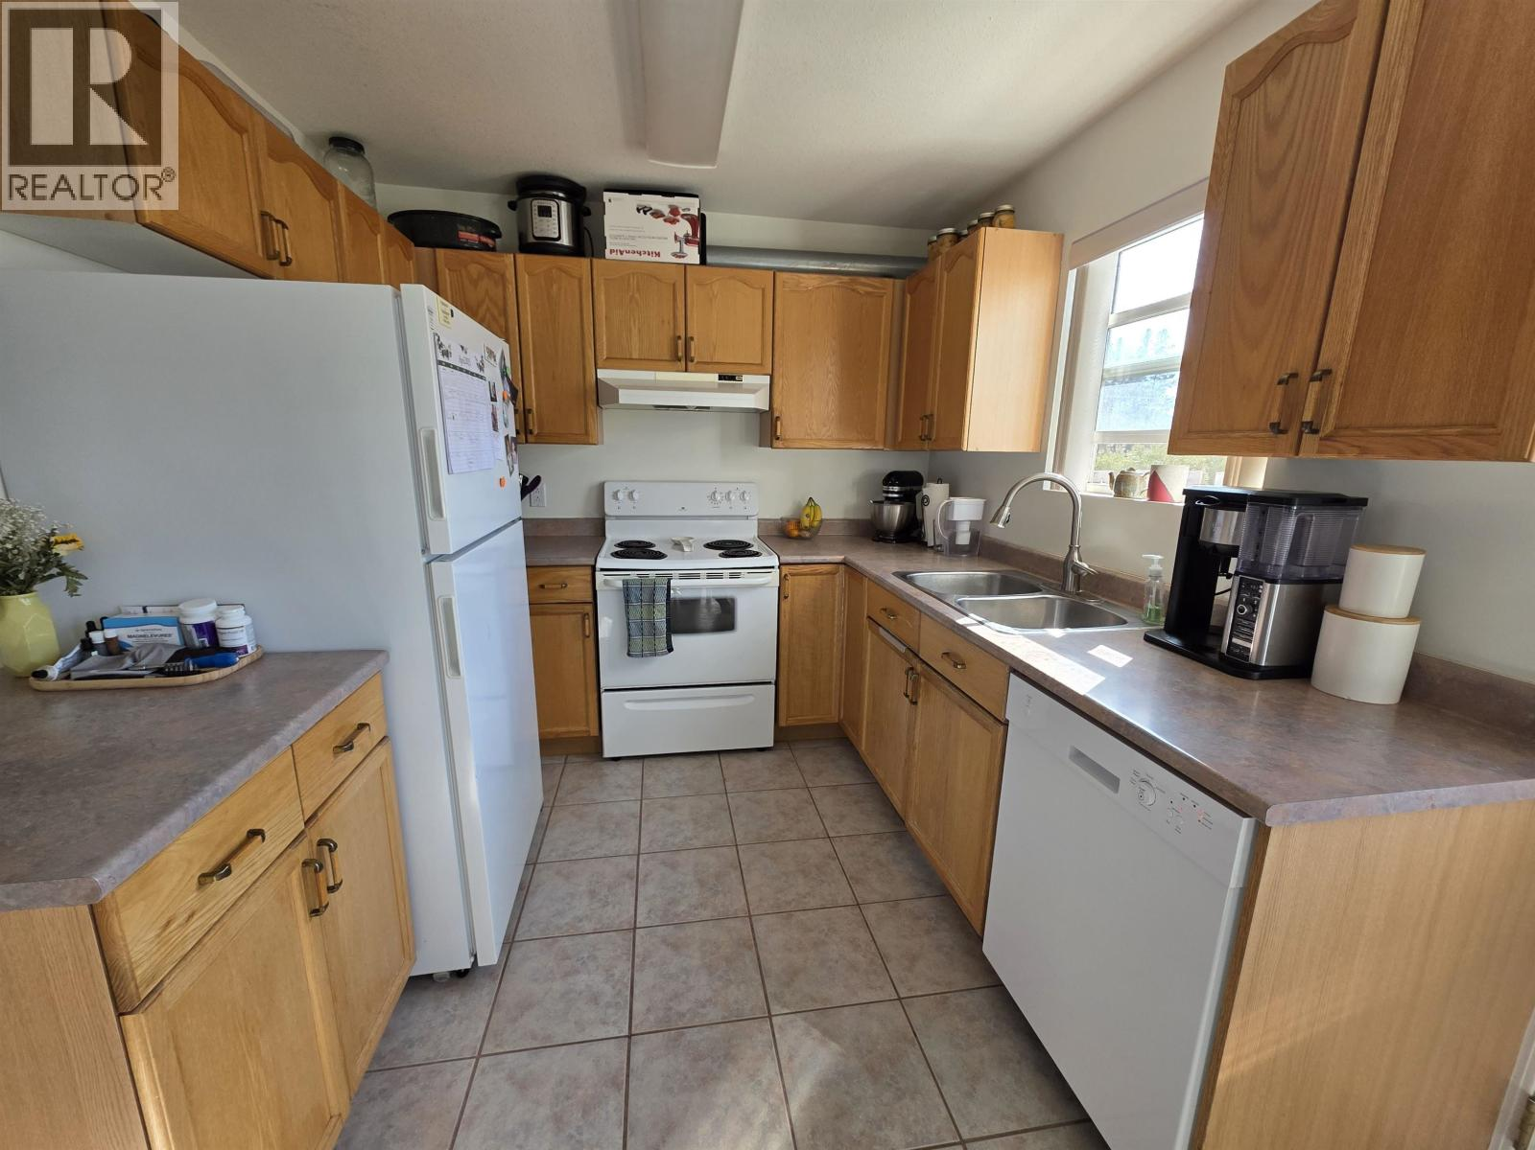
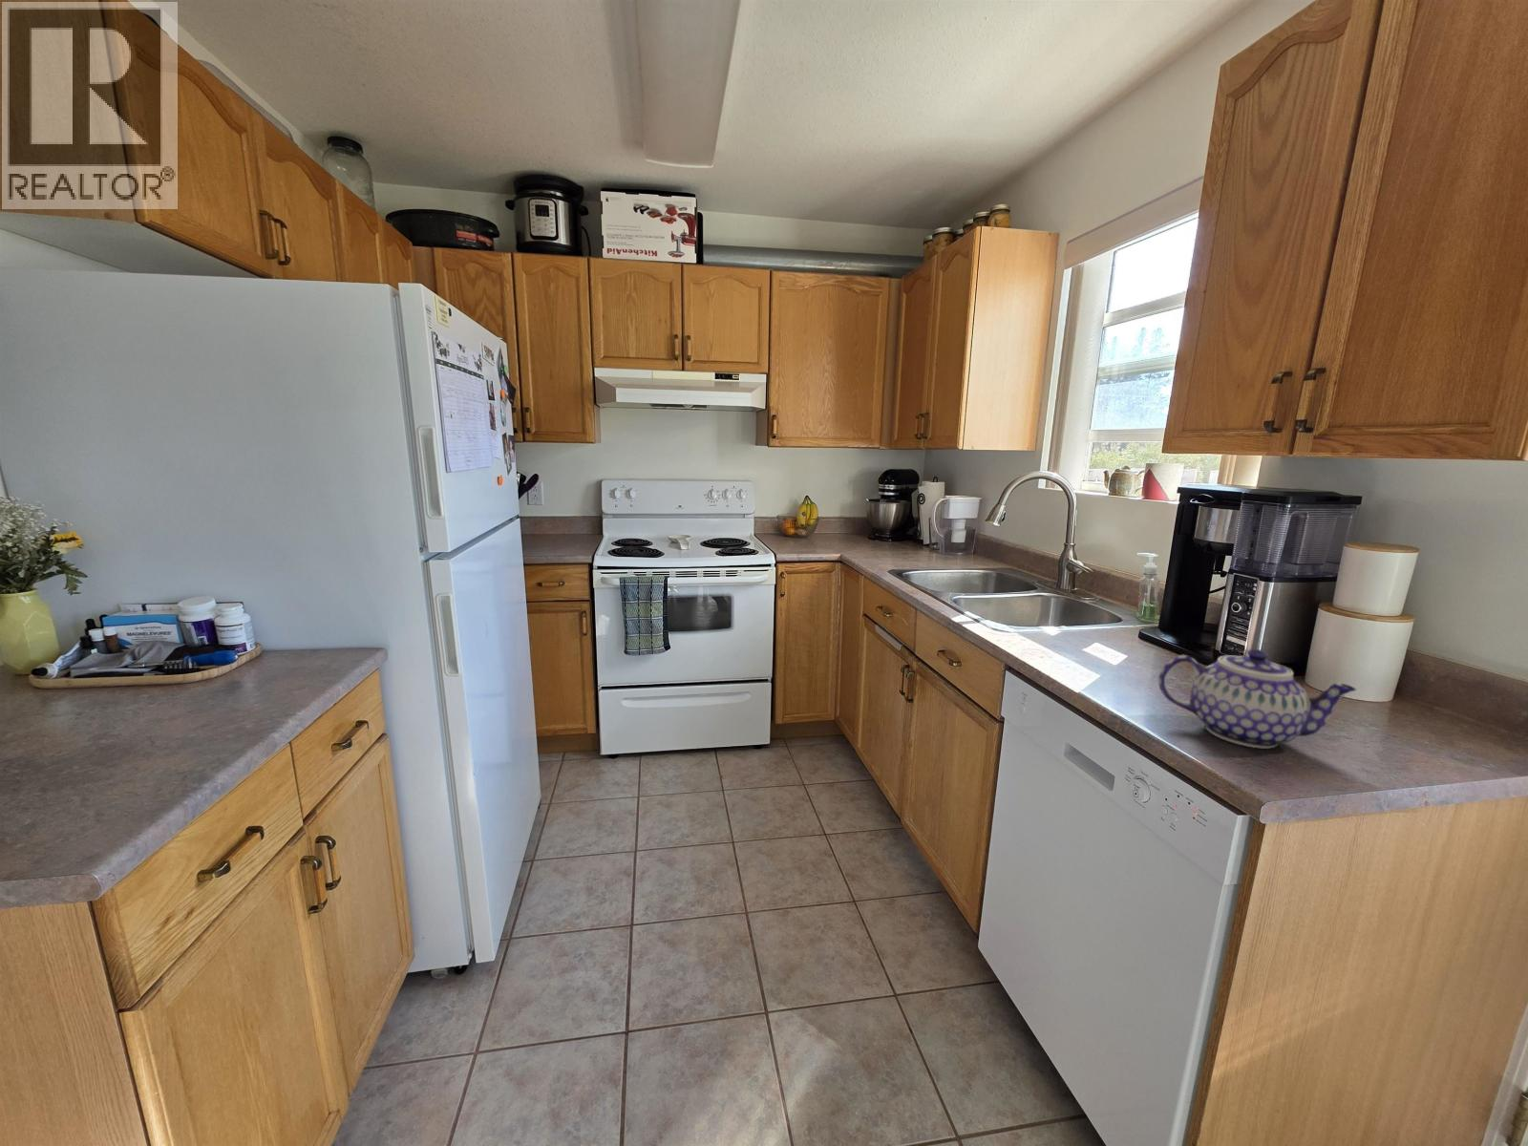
+ teapot (1249, 692)
